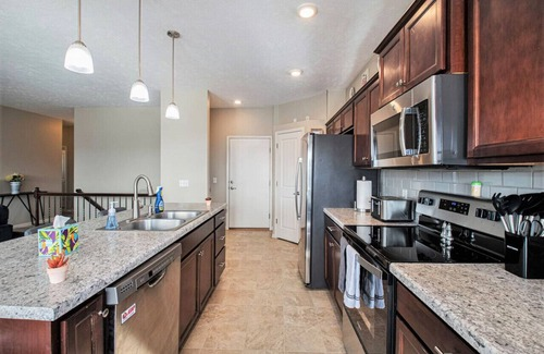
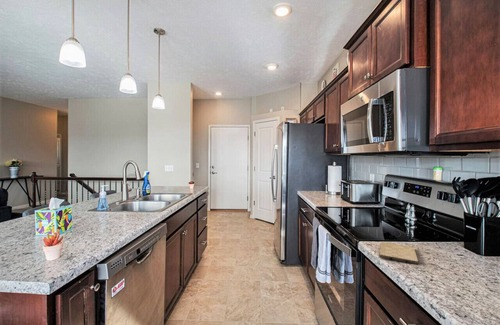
+ cutting board (397, 251)
